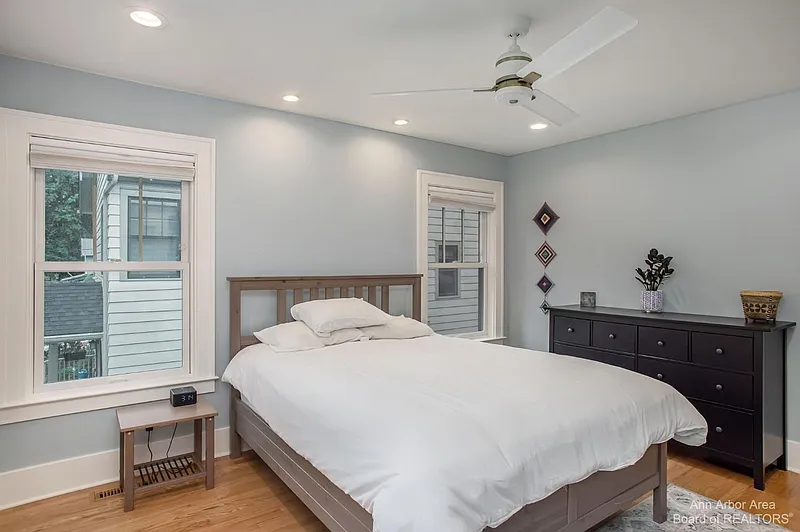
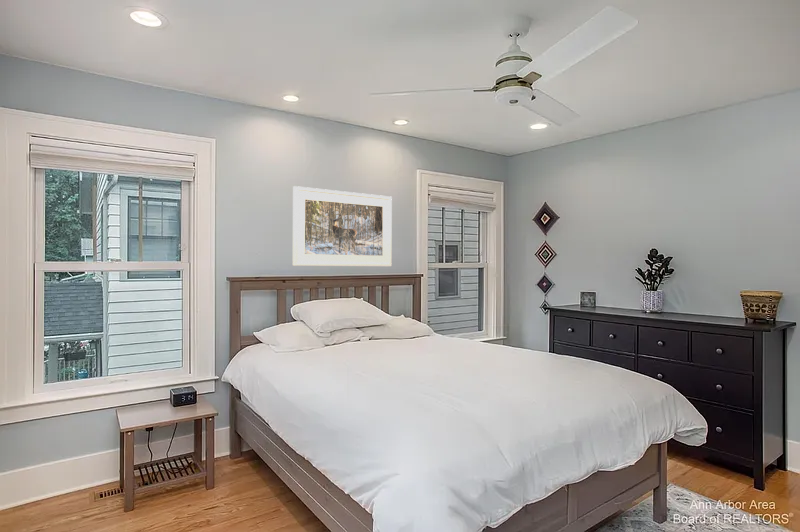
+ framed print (345, 229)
